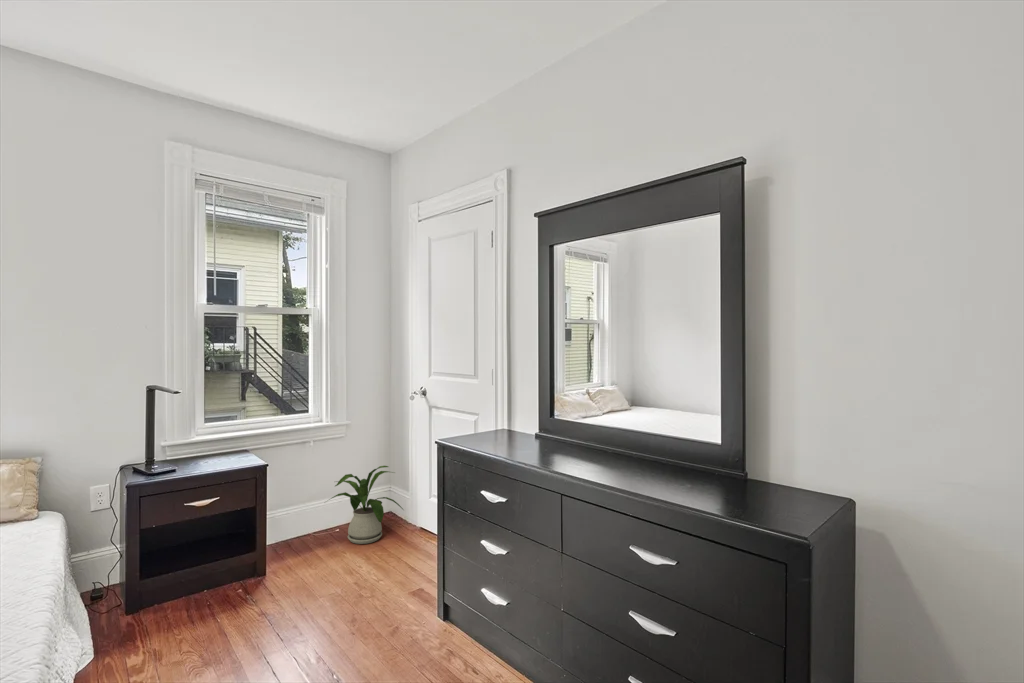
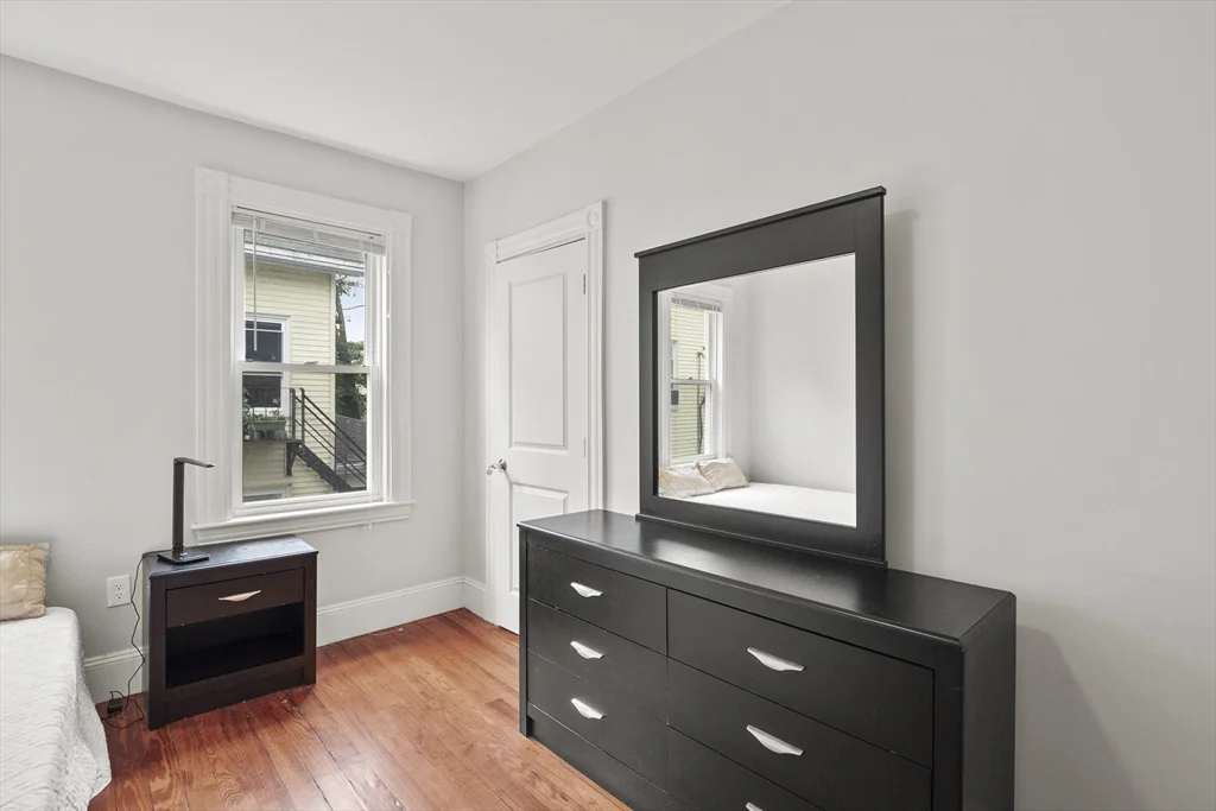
- house plant (363, 499)
